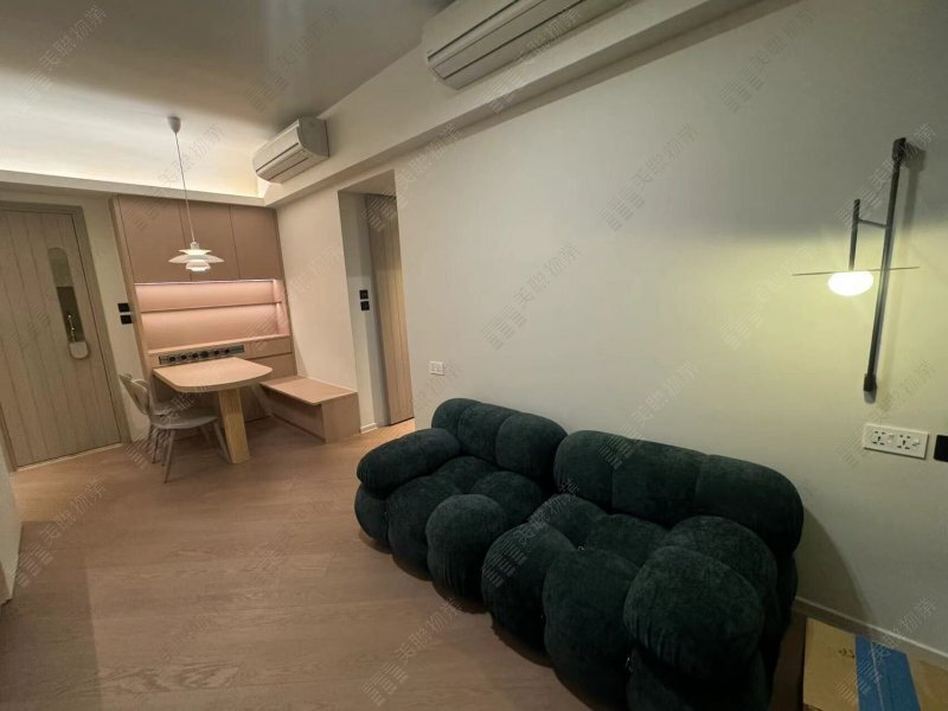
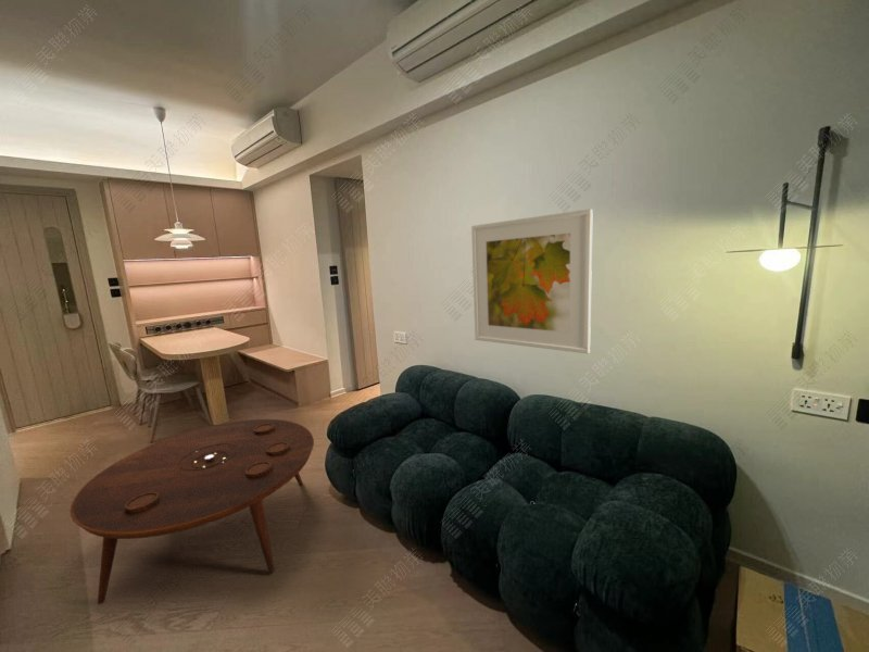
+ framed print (525, 284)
+ coffee table (214, 494)
